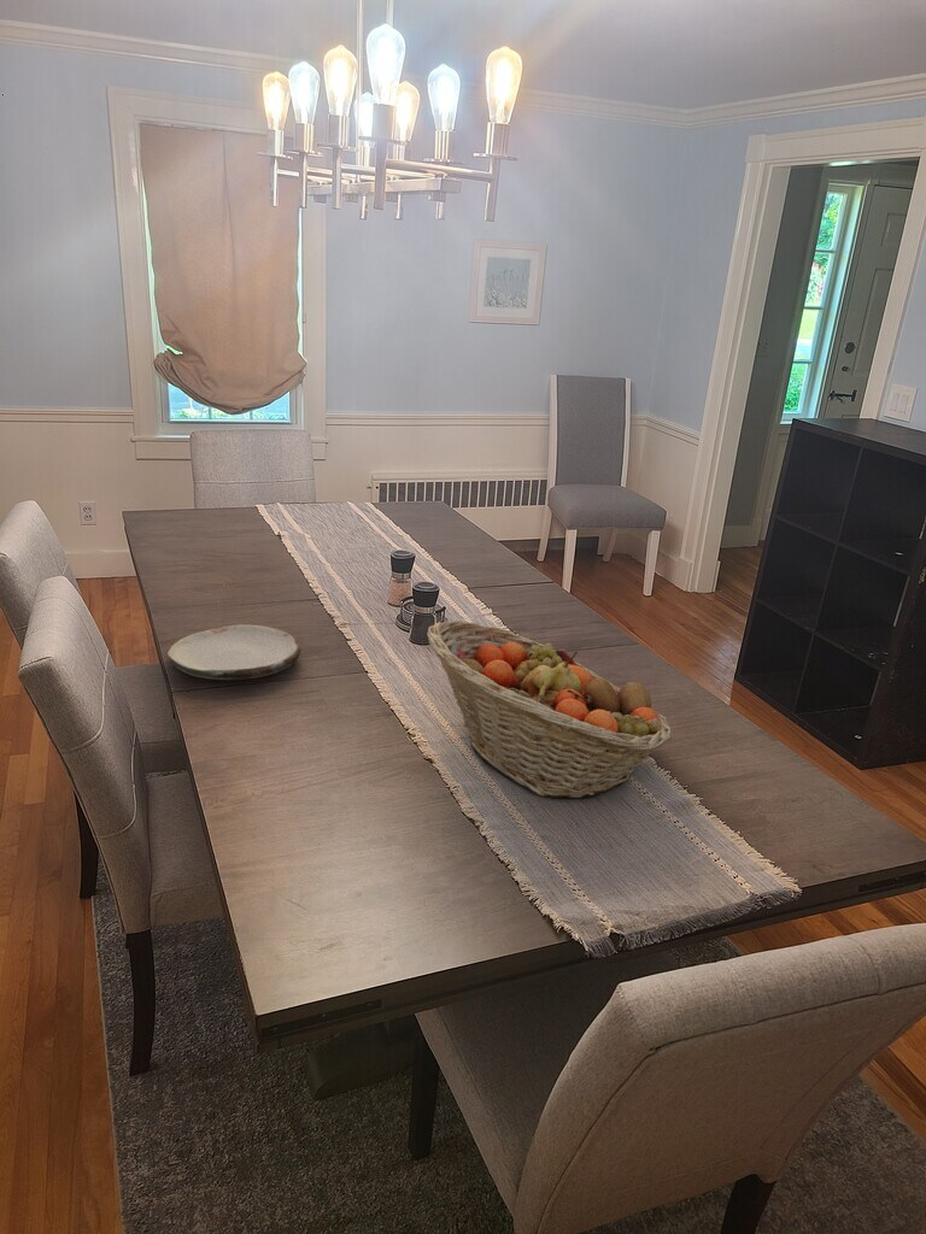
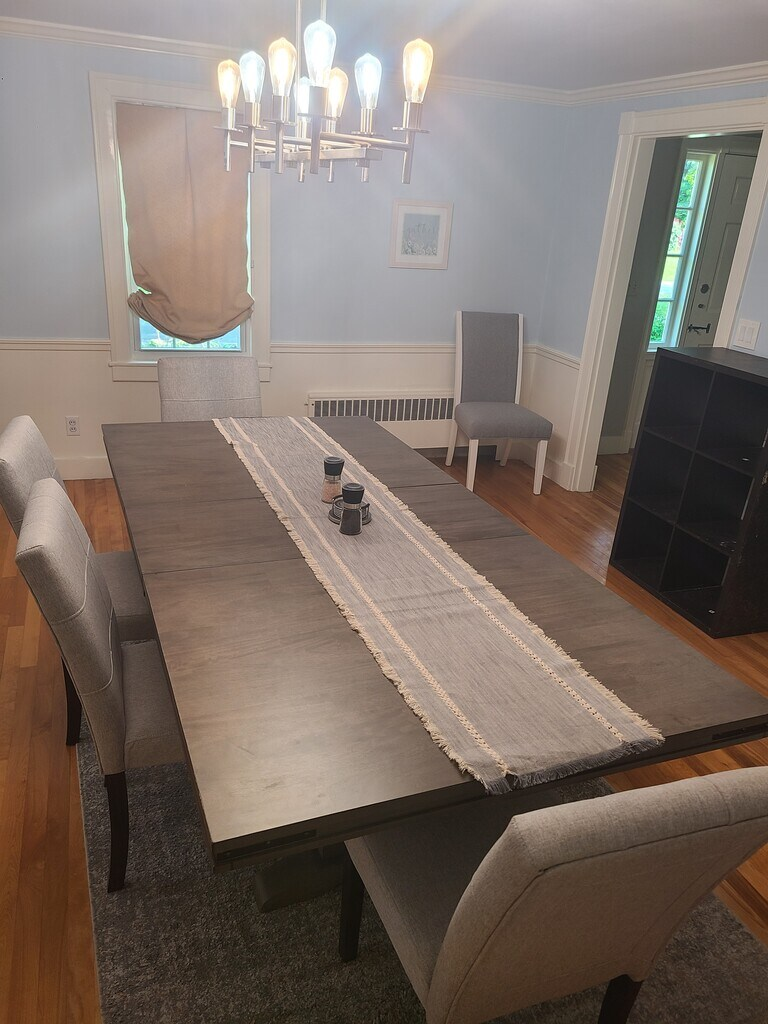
- plate (235, 652)
- fruit basket (543, 697)
